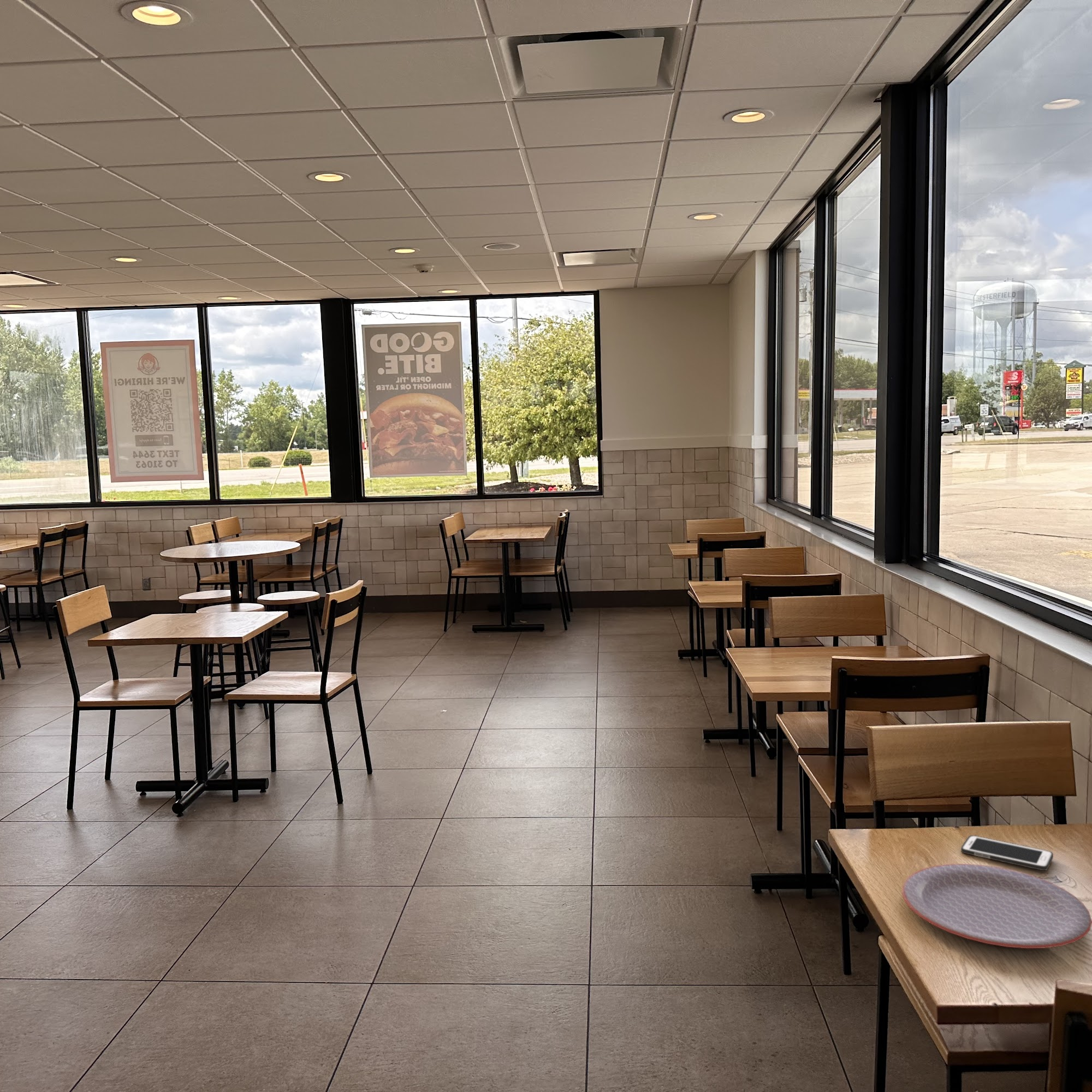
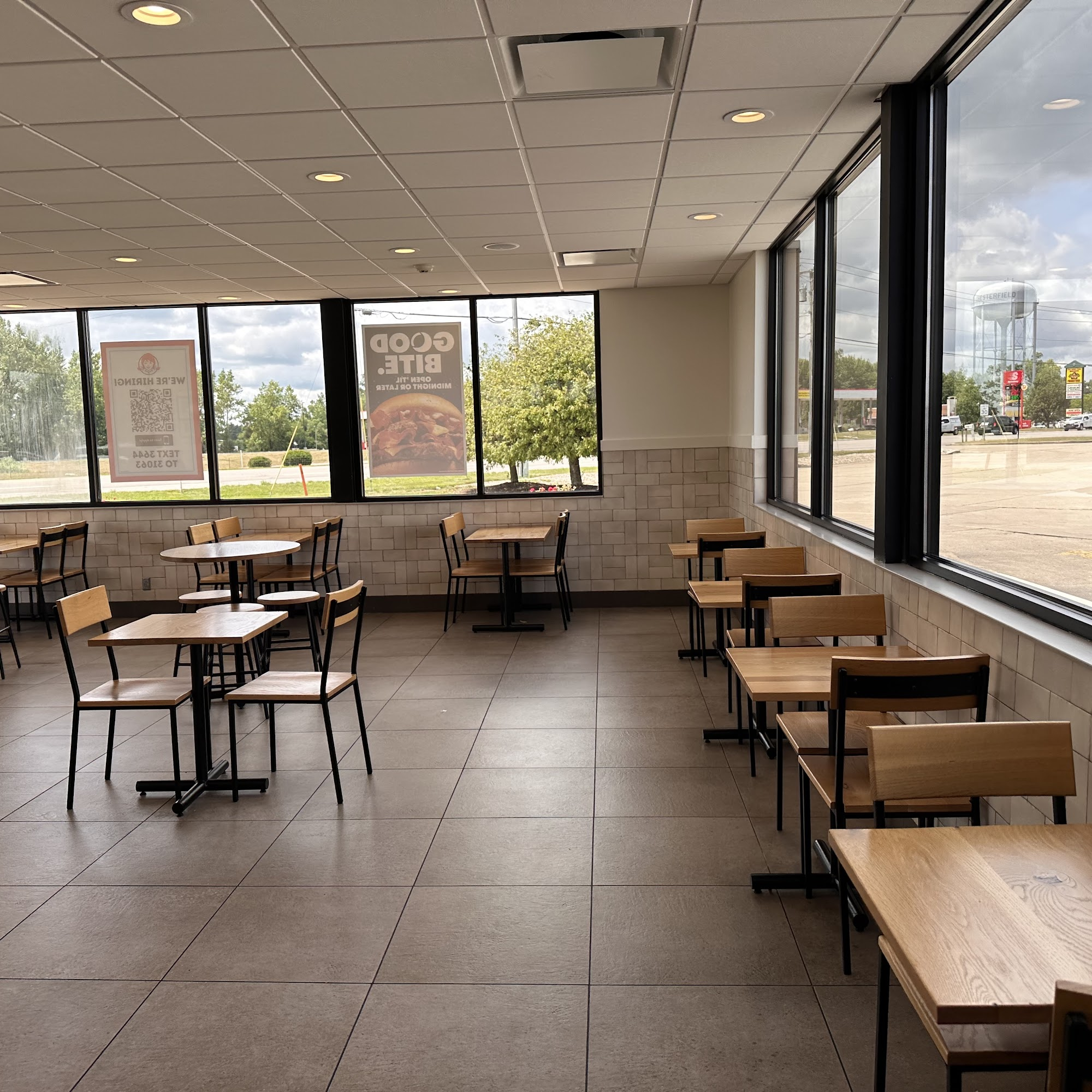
- plate (993, 907)
- cell phone (1006, 852)
